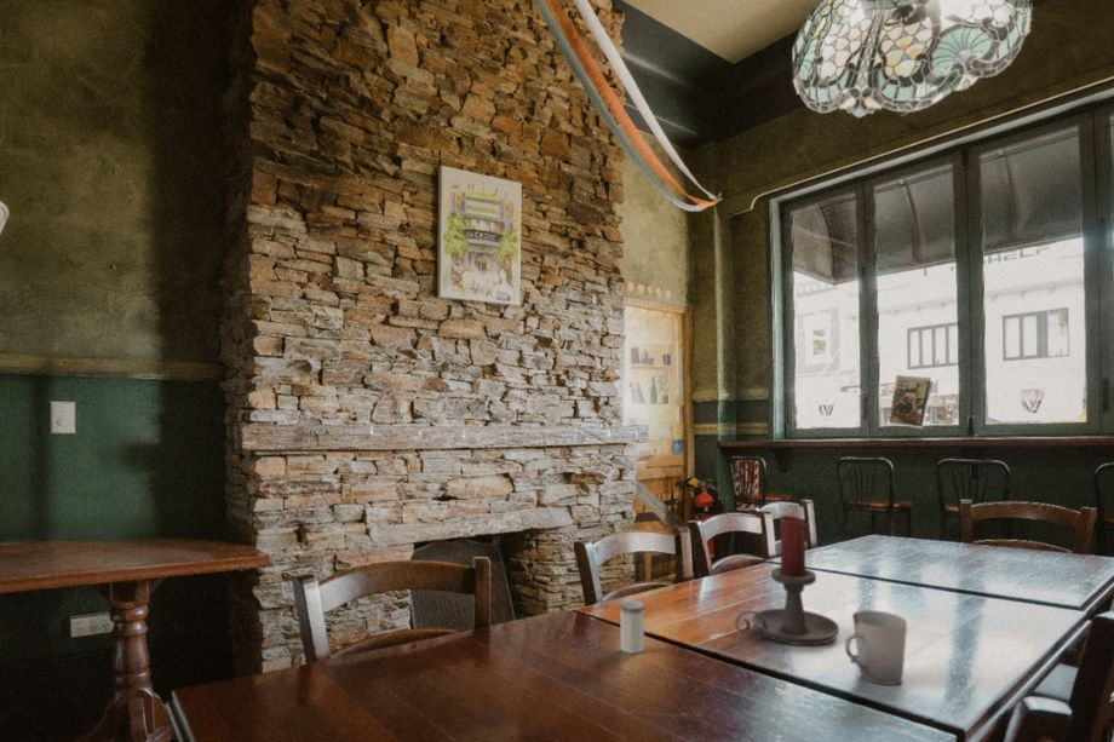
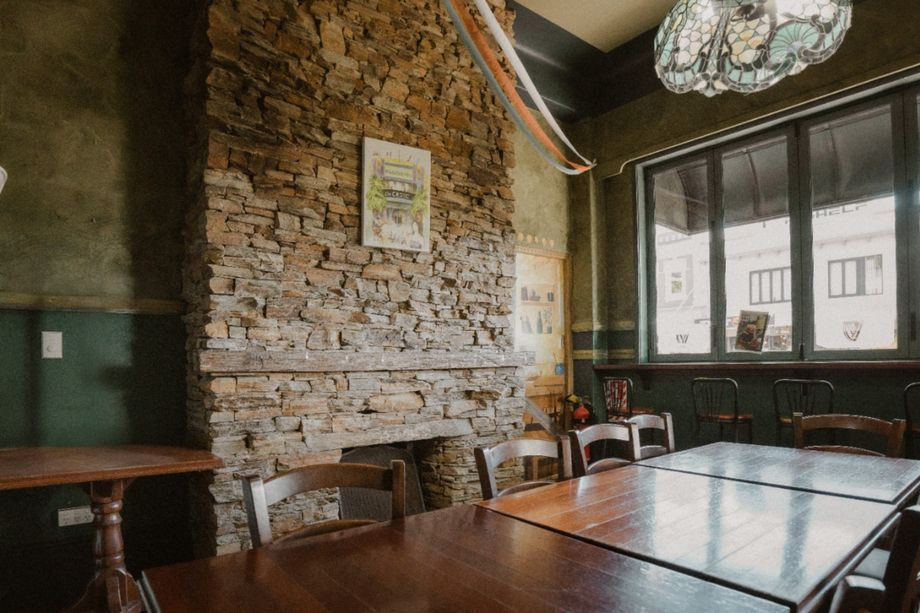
- cup (872, 649)
- salt shaker (632, 626)
- candle holder (782, 575)
